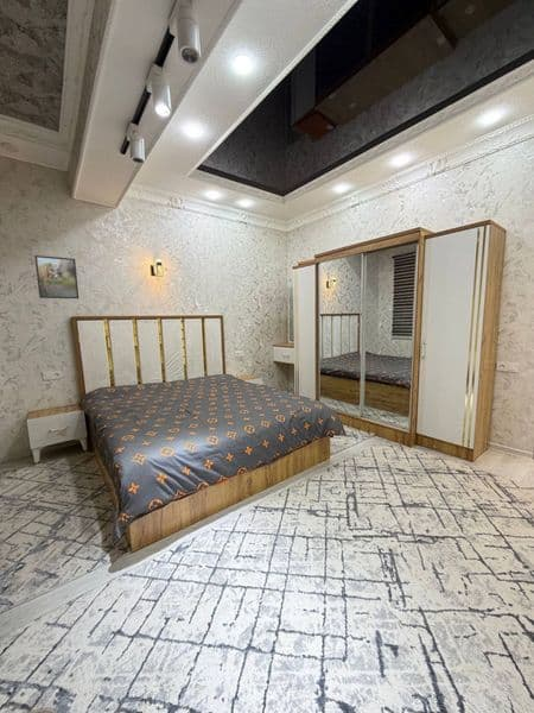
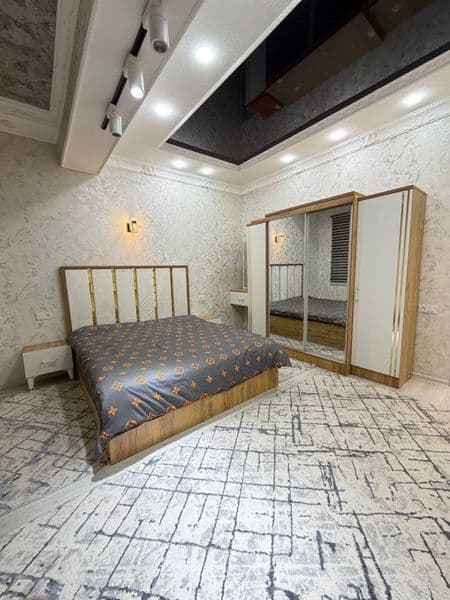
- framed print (57, 277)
